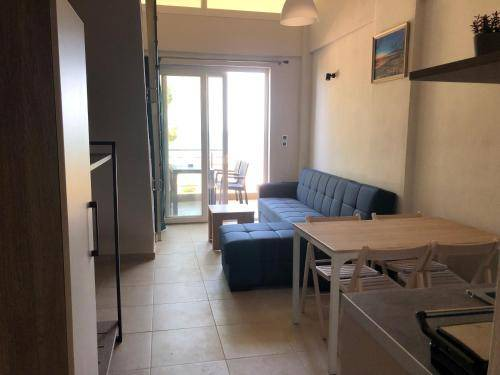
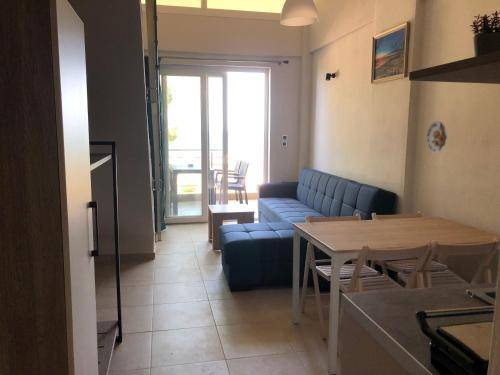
+ decorative plate (437, 137)
